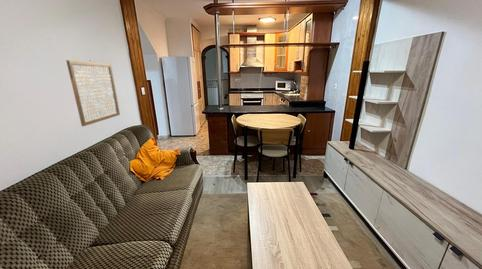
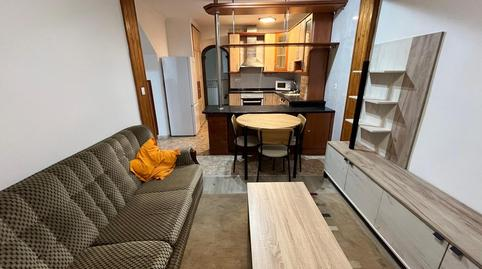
- wall art (97, 90)
